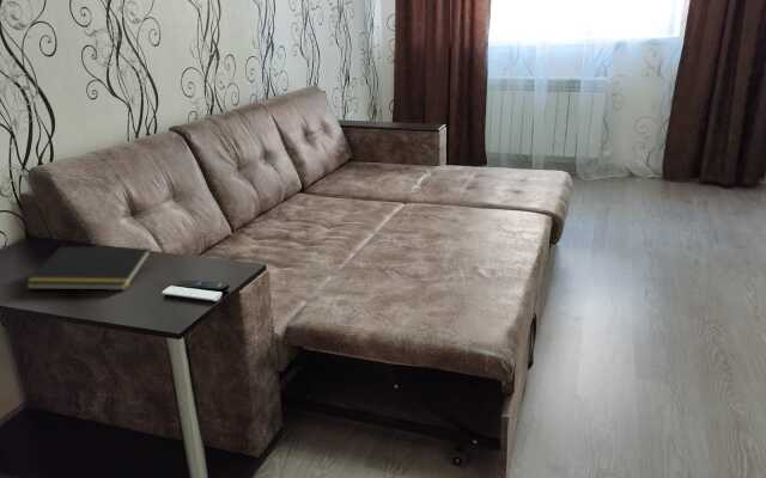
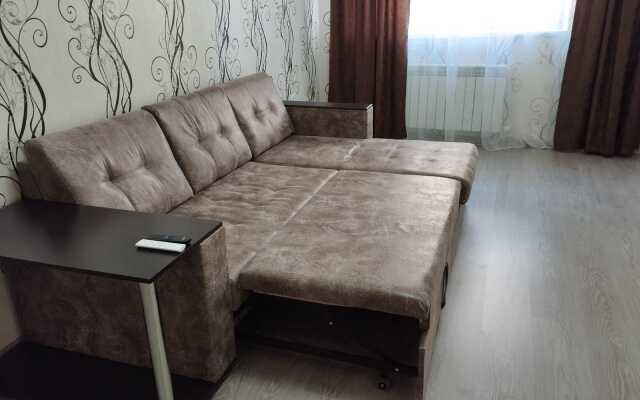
- notepad (91, 266)
